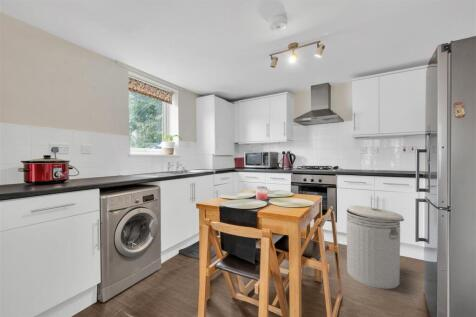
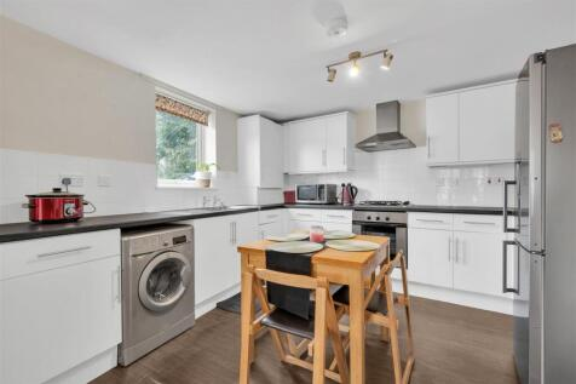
- can (373, 241)
